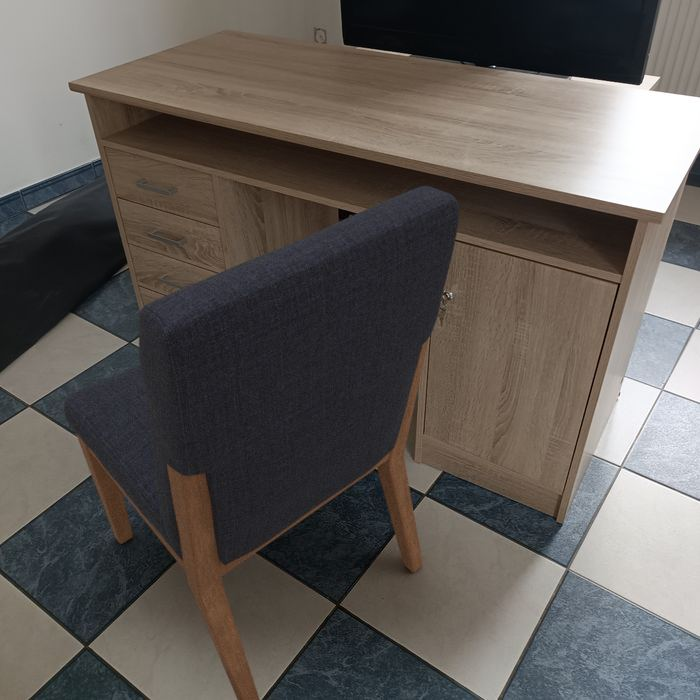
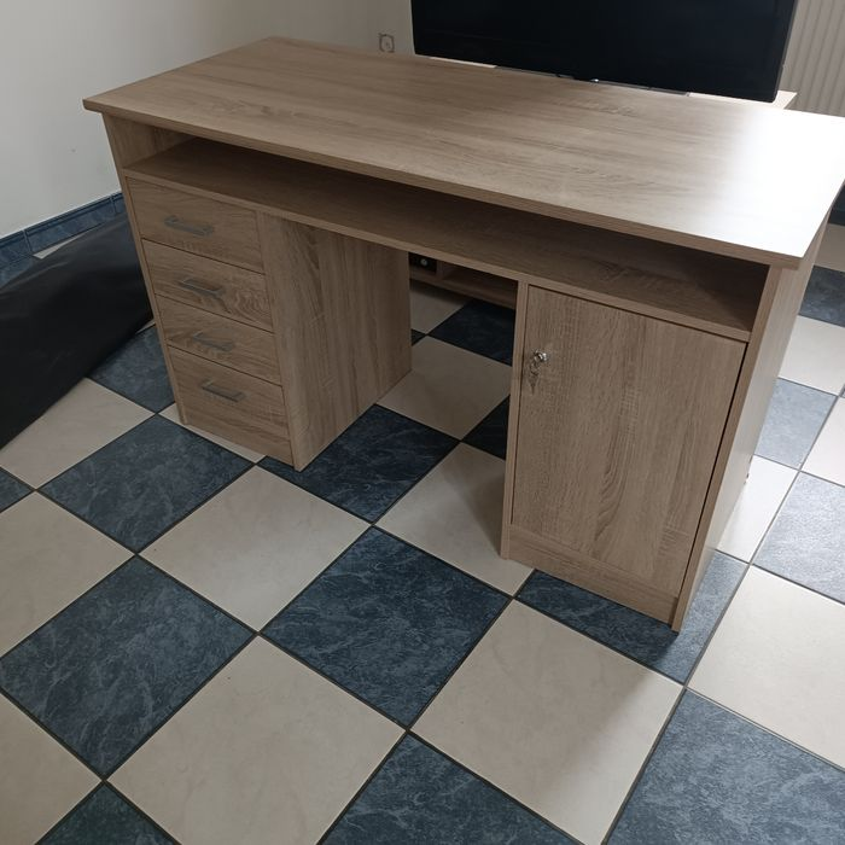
- chair (243, 405)
